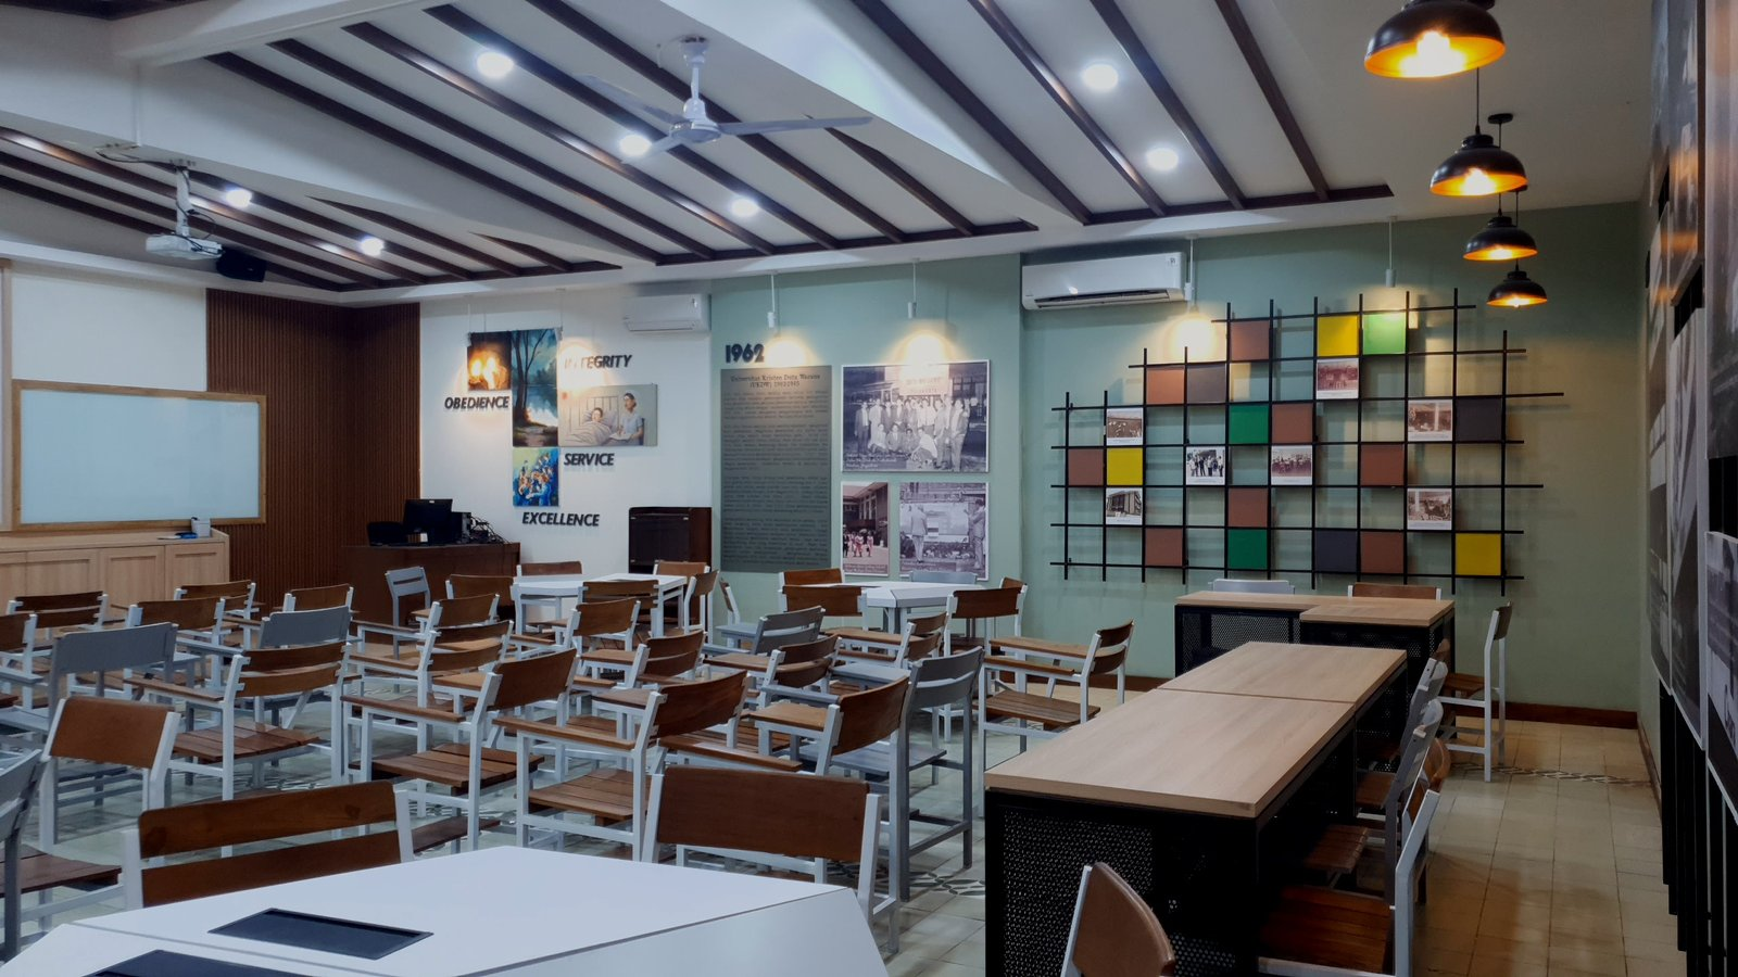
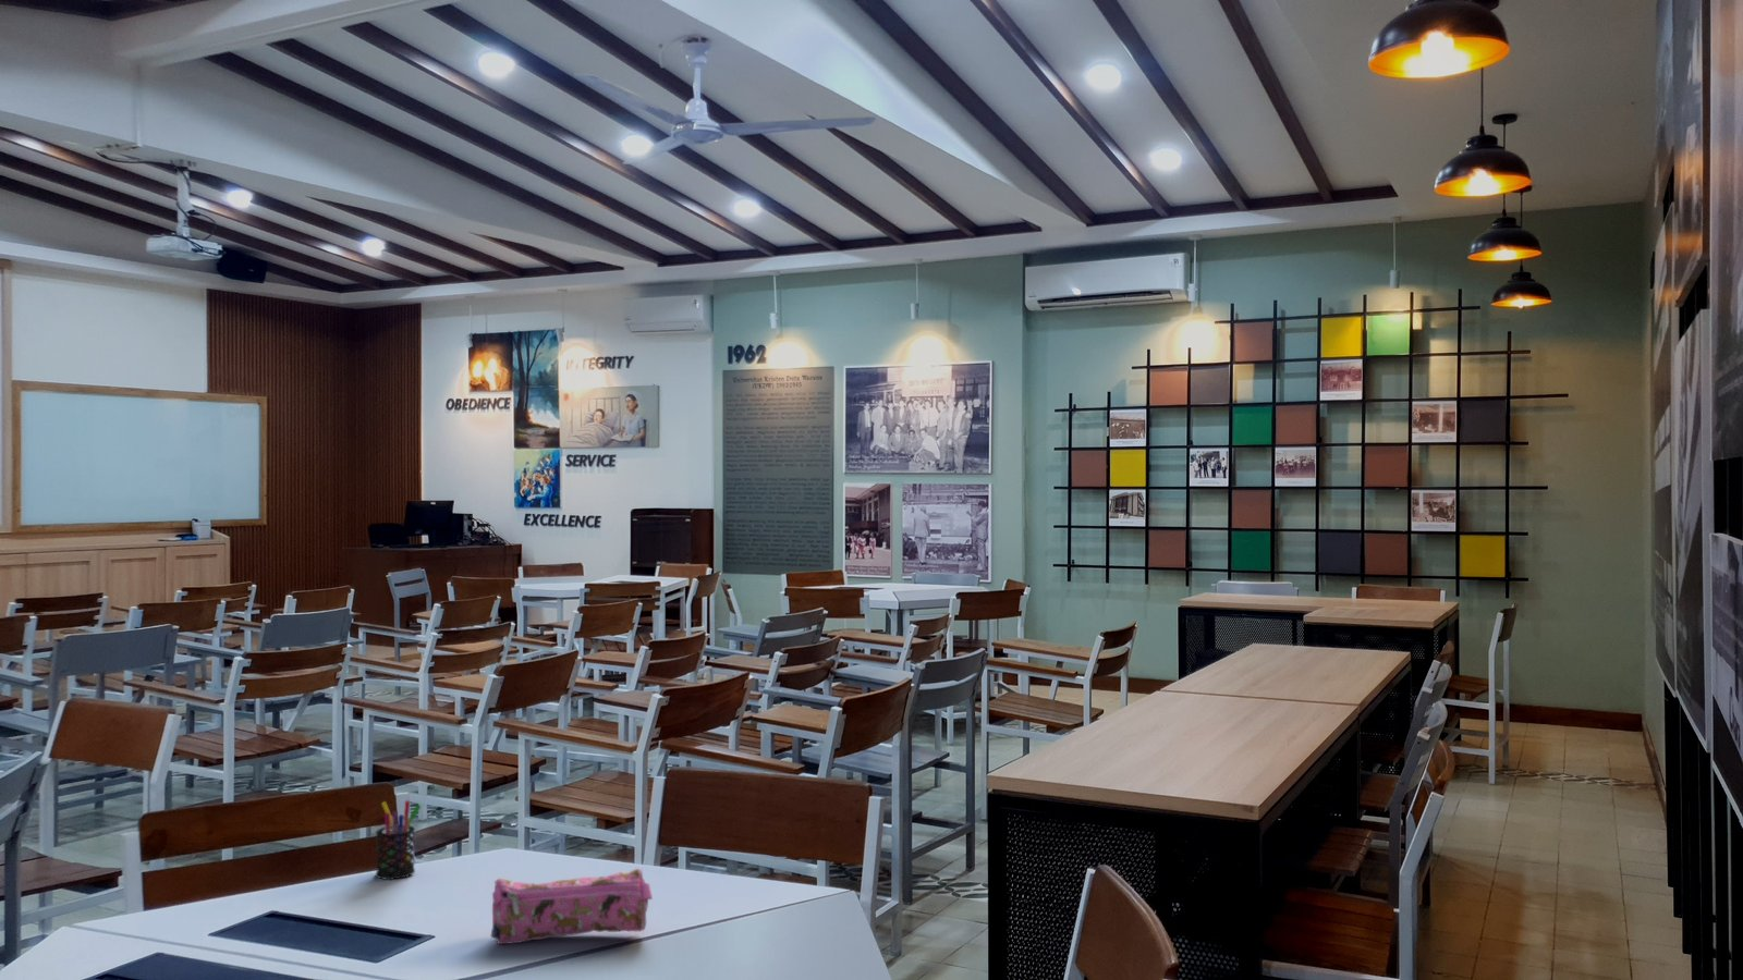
+ pencil case (572, 905)
+ pen holder (400, 834)
